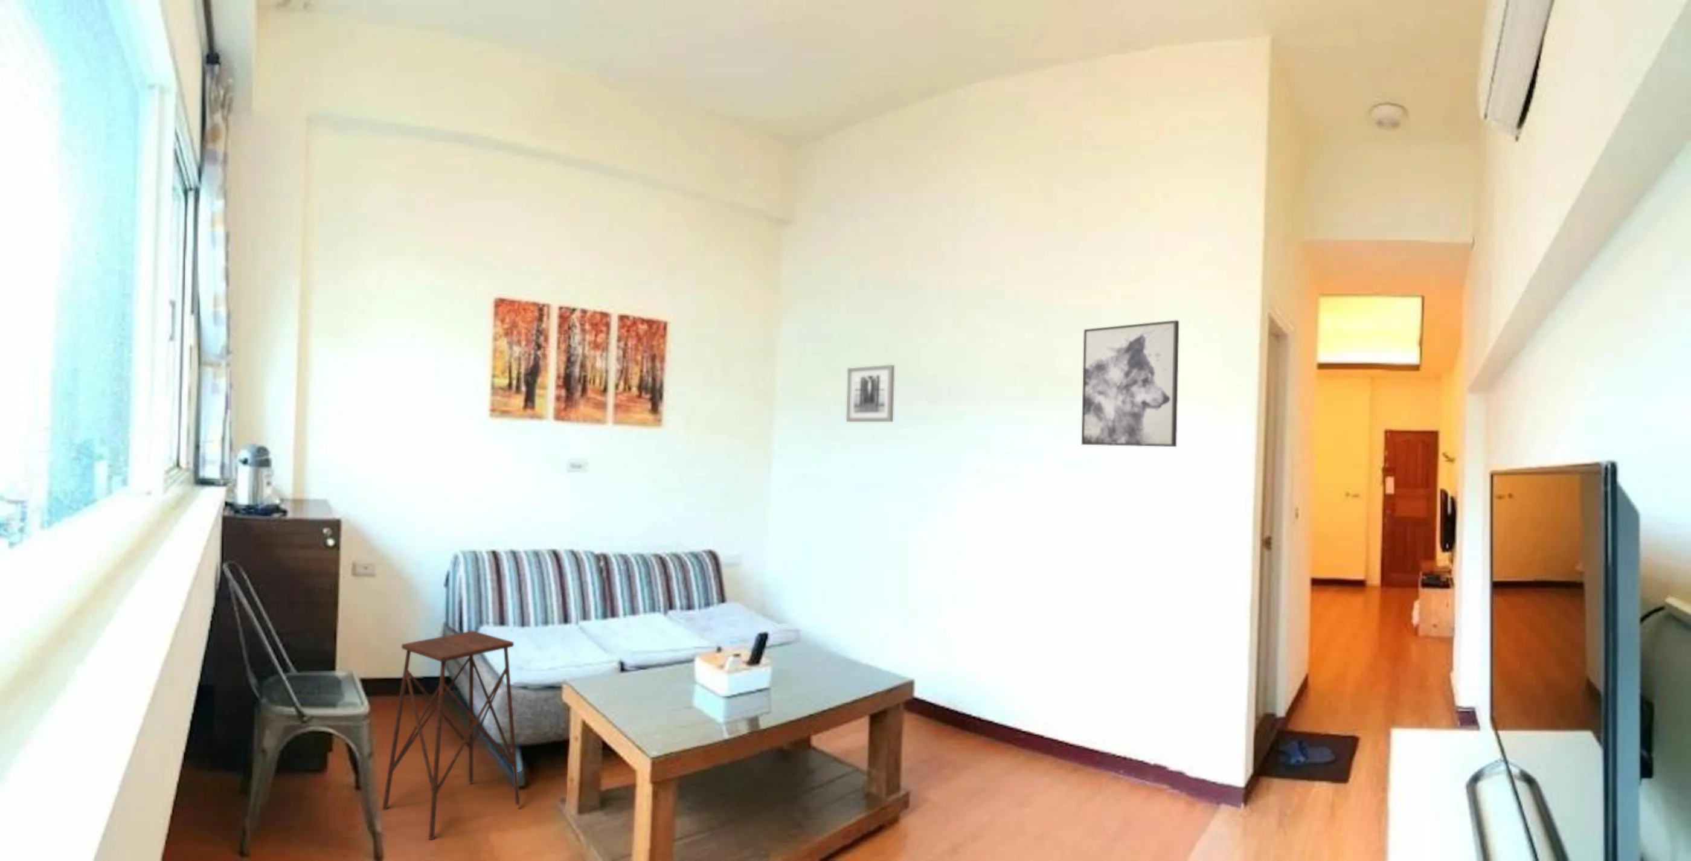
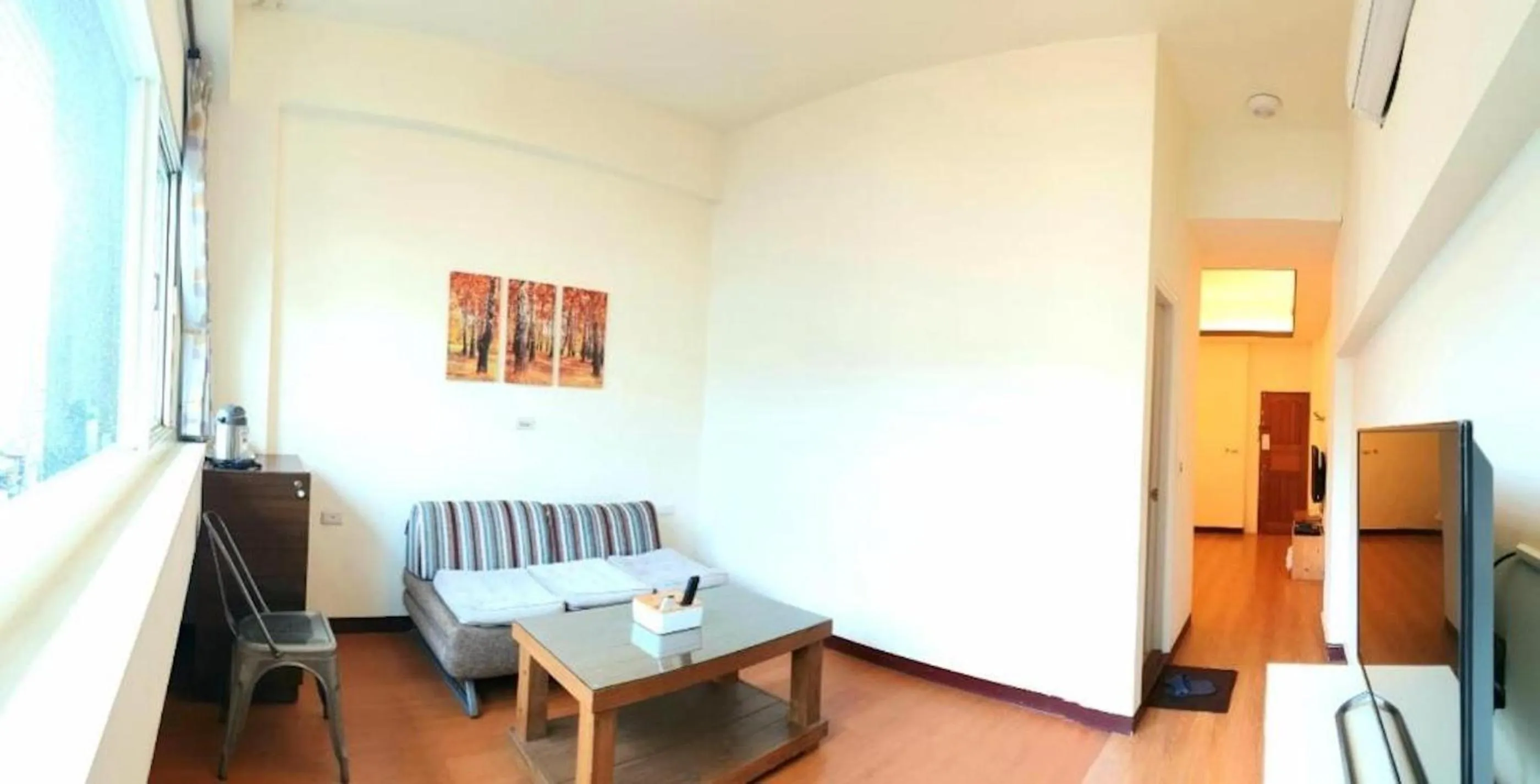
- side table (455, 725)
- wall art (870, 394)
- wall art (1128, 385)
